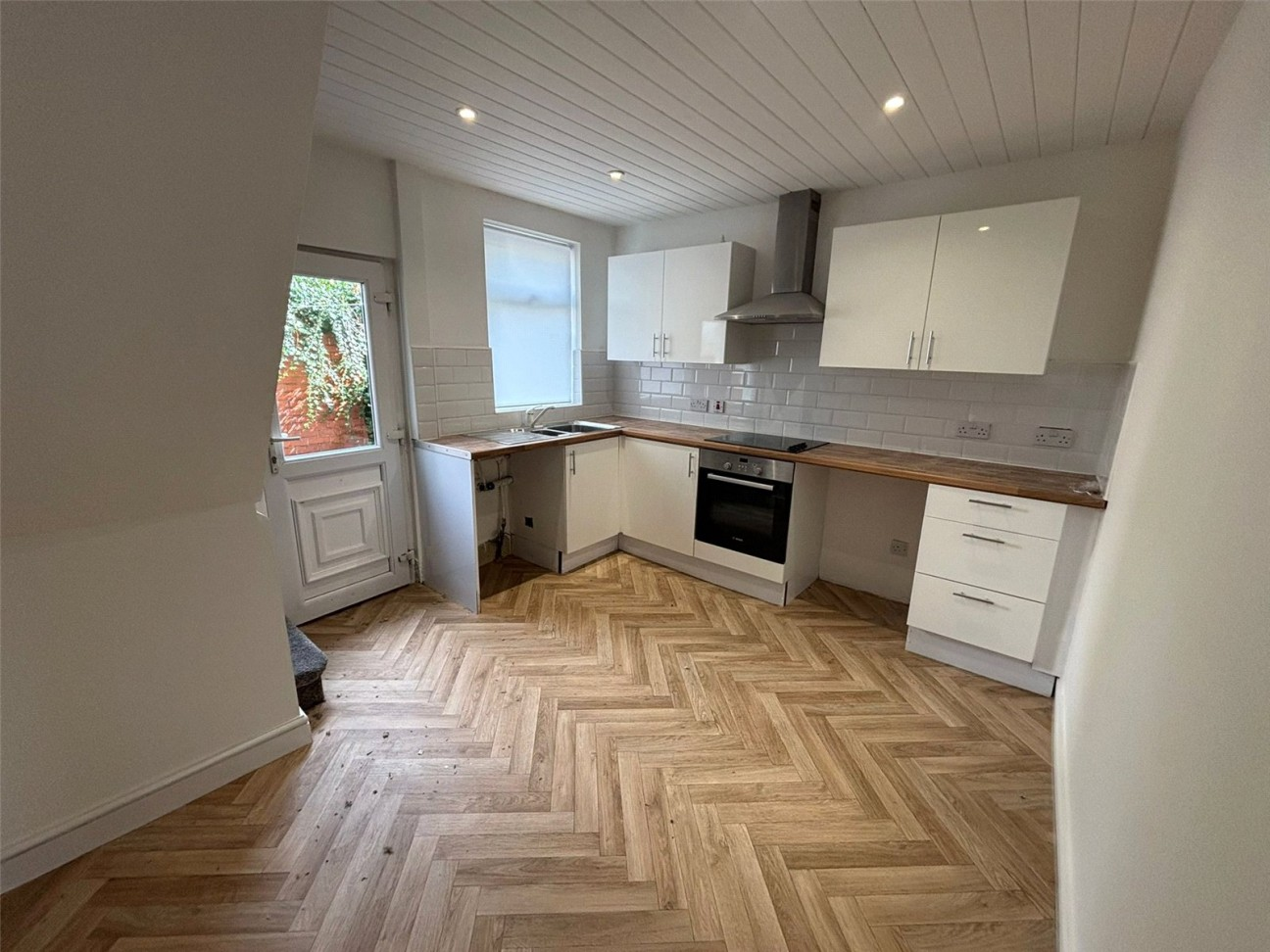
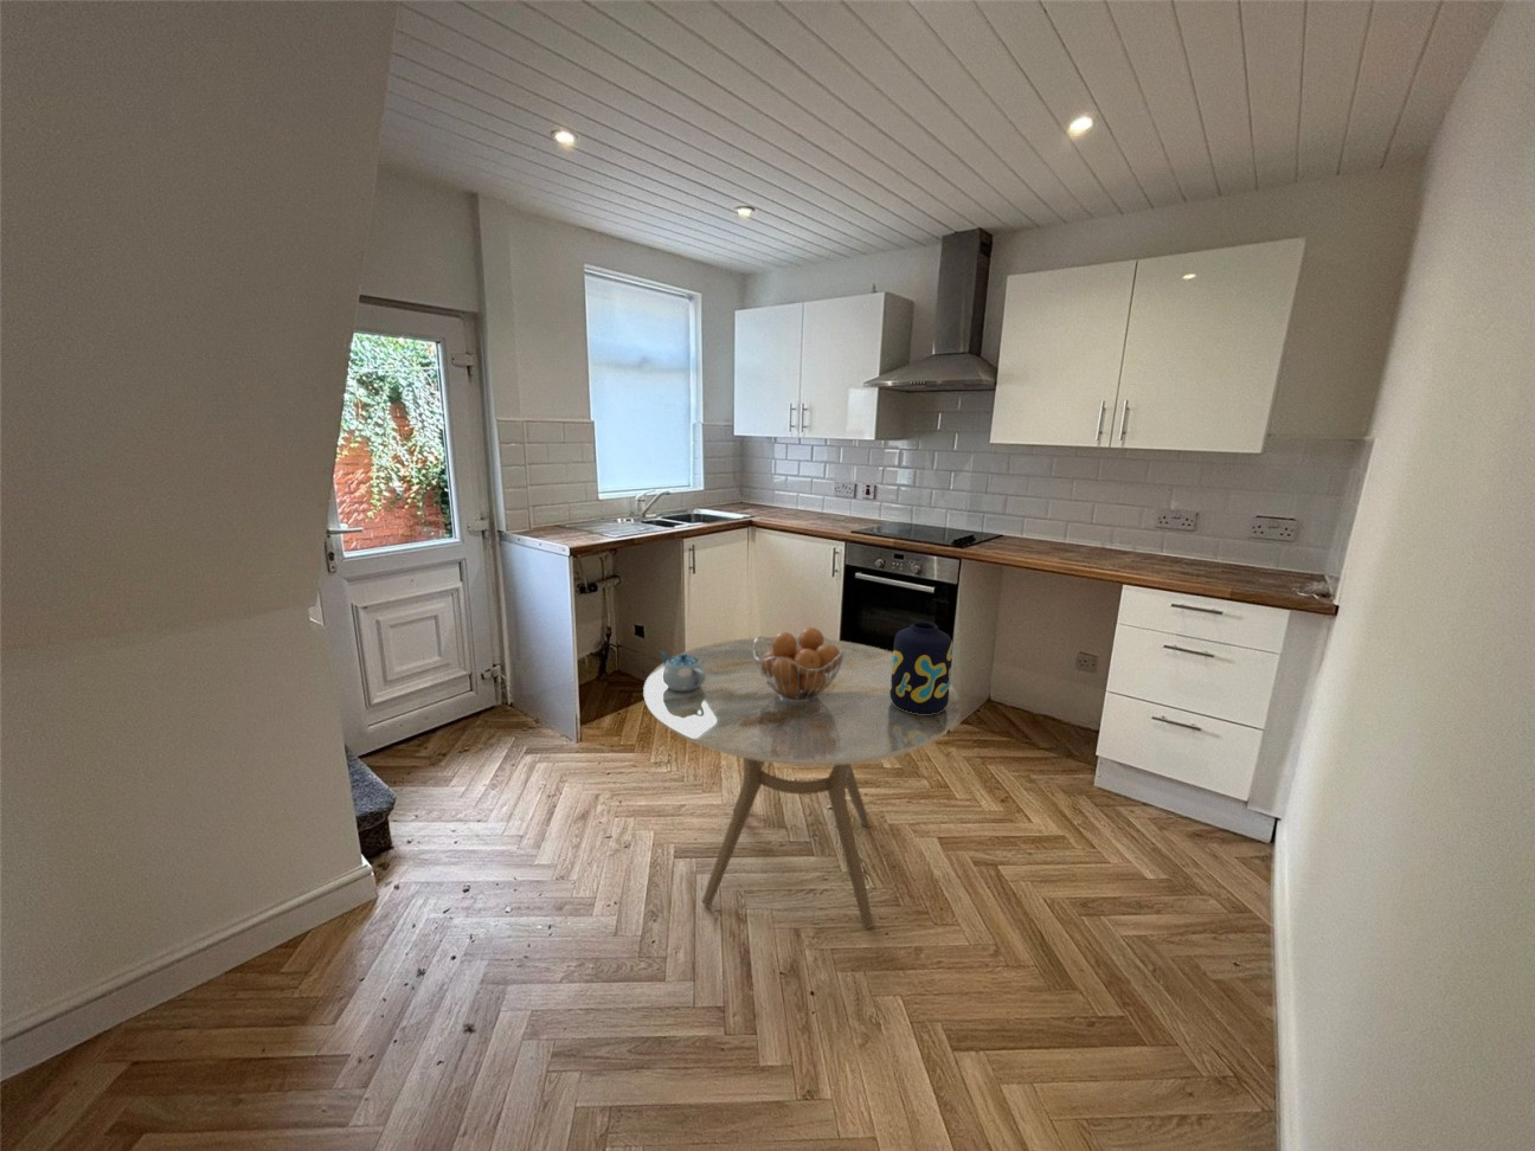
+ dining table (797, 780)
+ fruit basket (798, 661)
+ vase (921, 664)
+ chinaware (680, 669)
